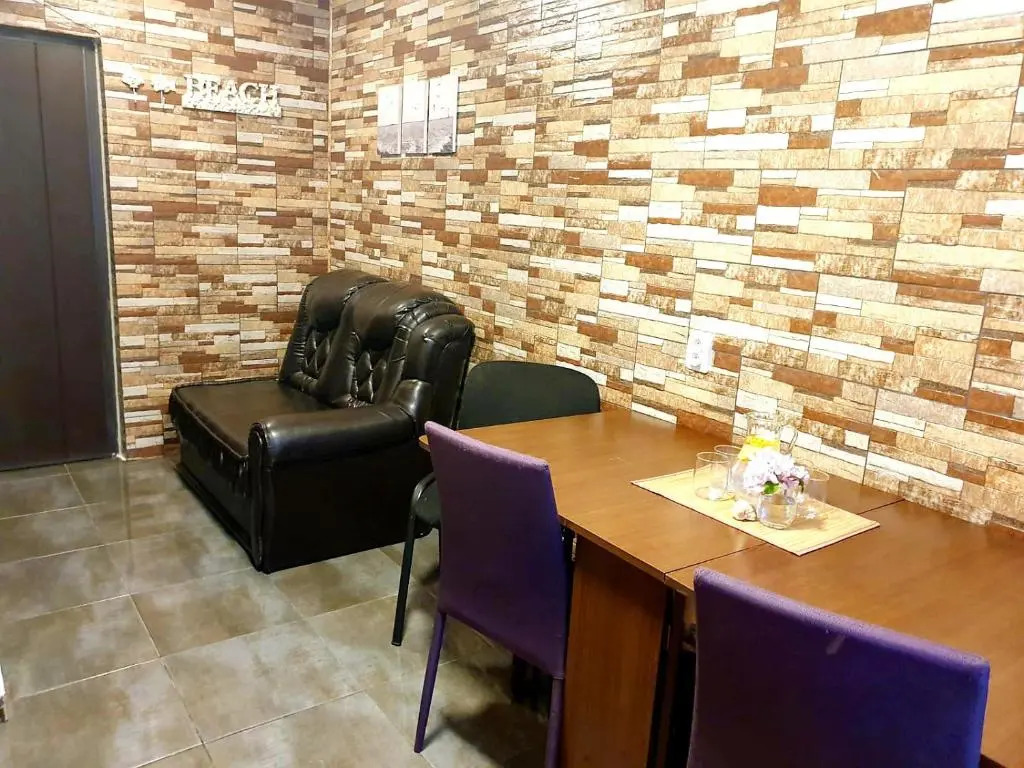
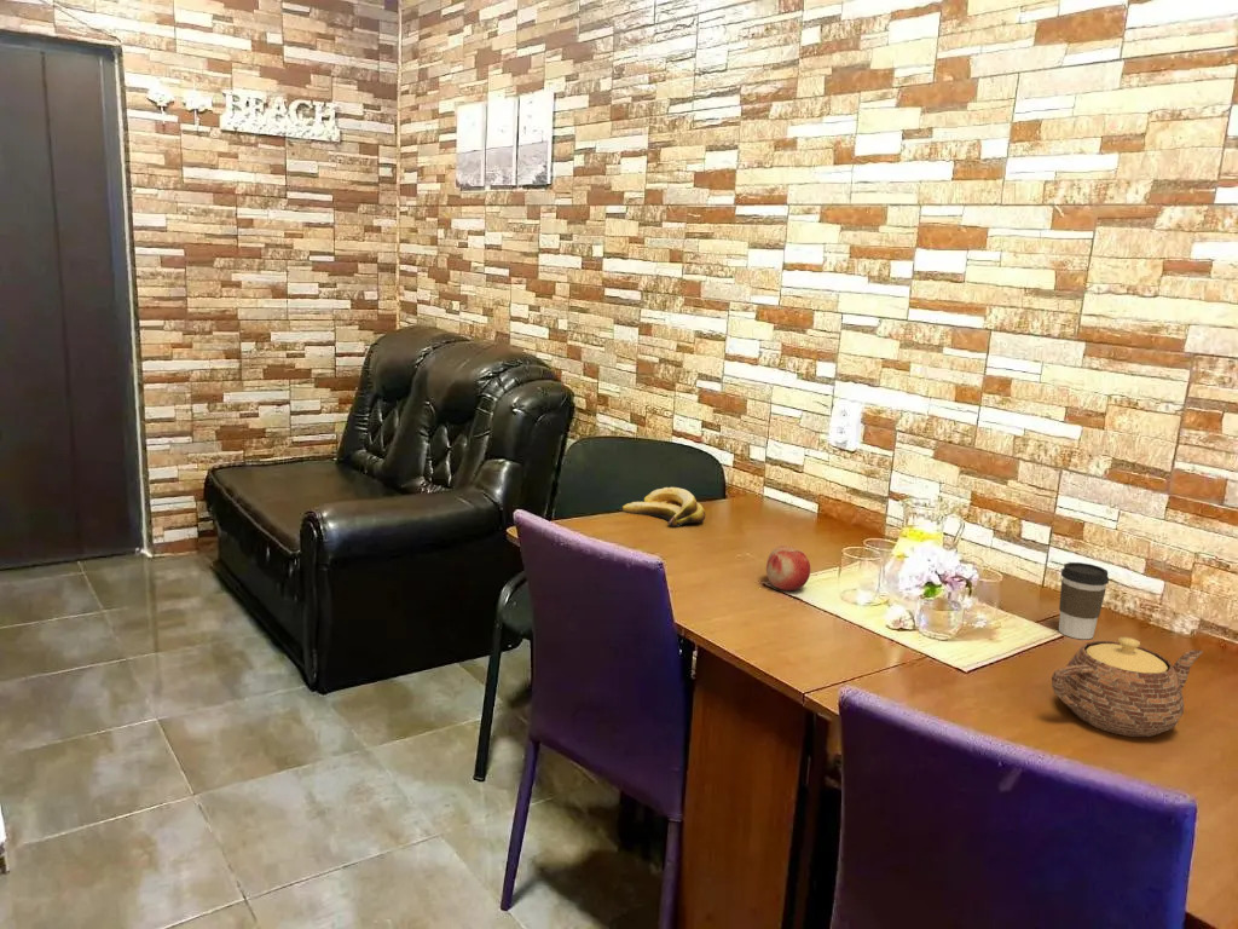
+ fruit (787, 567)
+ coffee cup (1080, 600)
+ banana (665, 504)
+ teapot (1127, 679)
